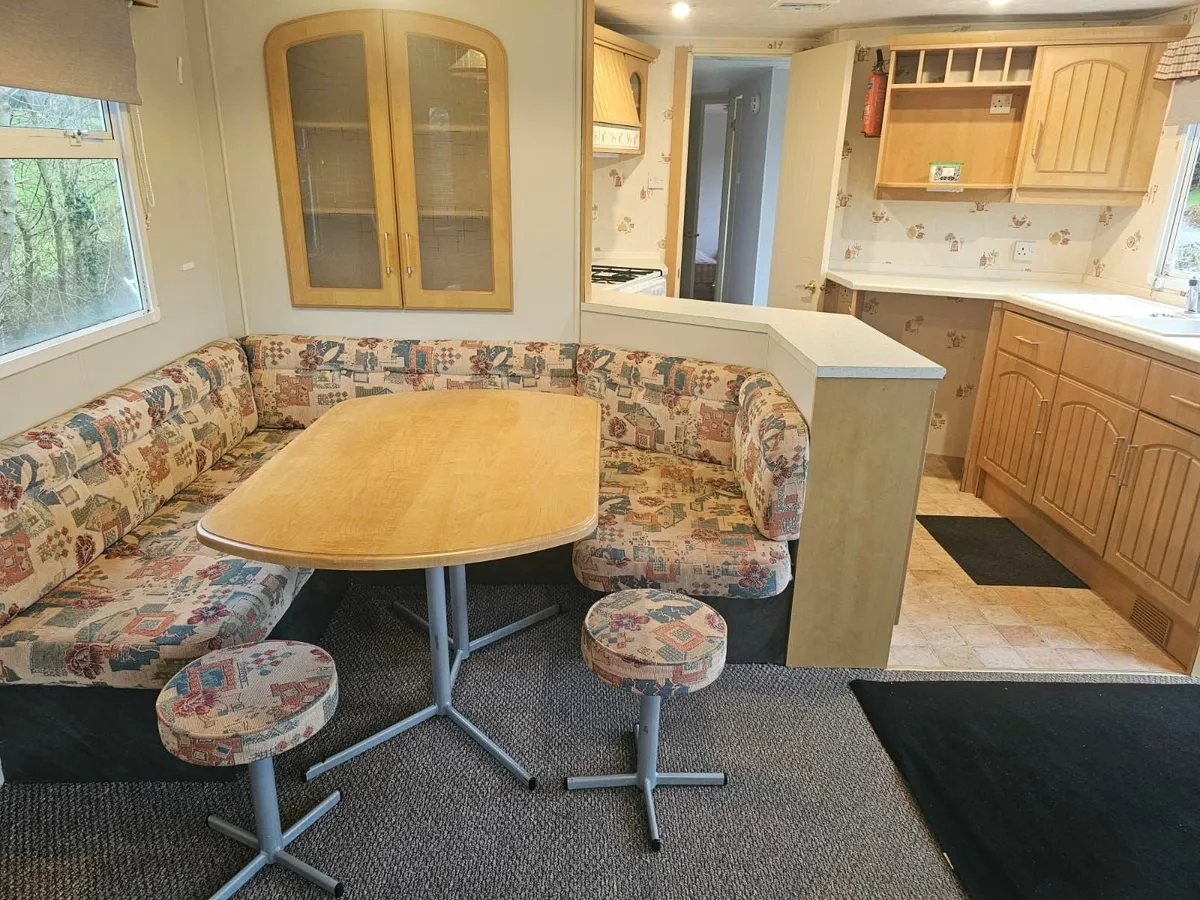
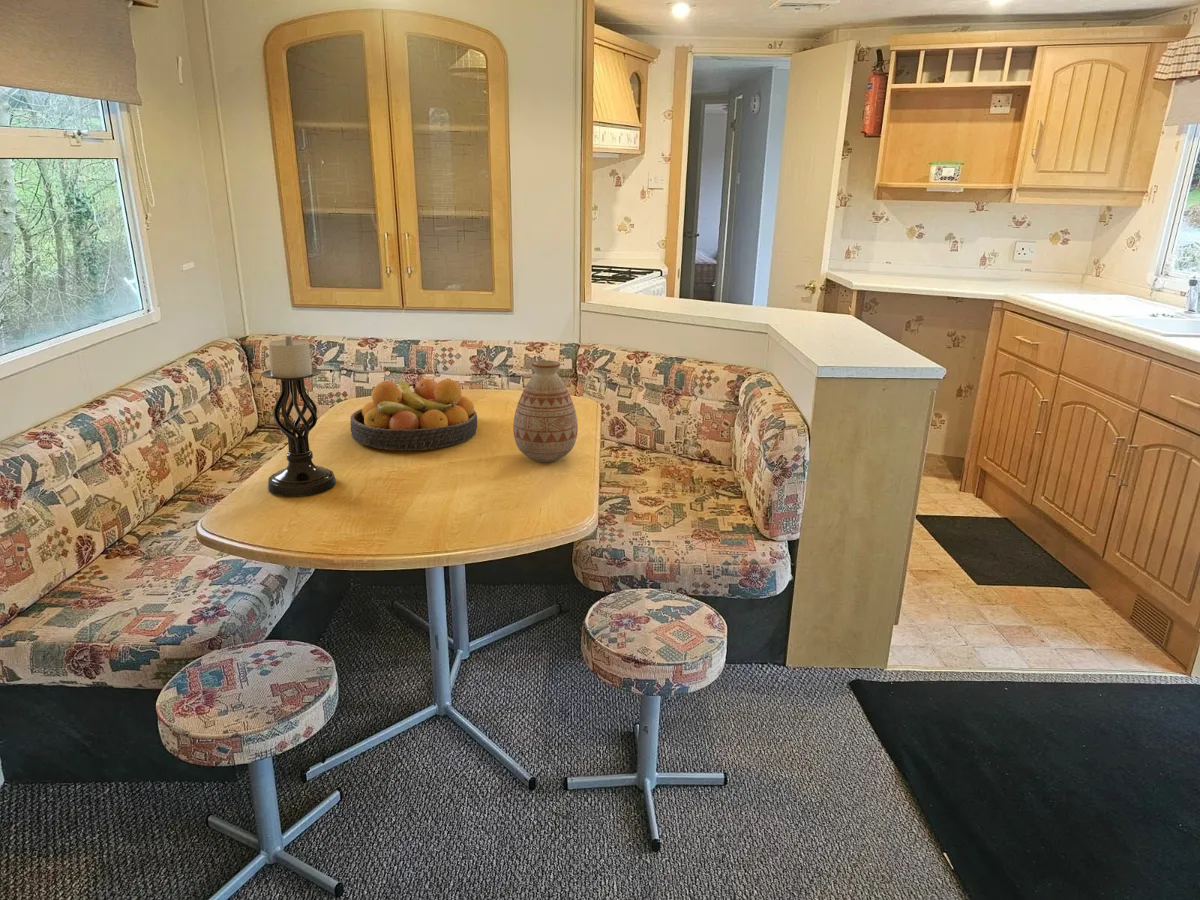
+ fruit bowl (414, 406)
+ candle holder (296, 411)
+ vase (545, 411)
